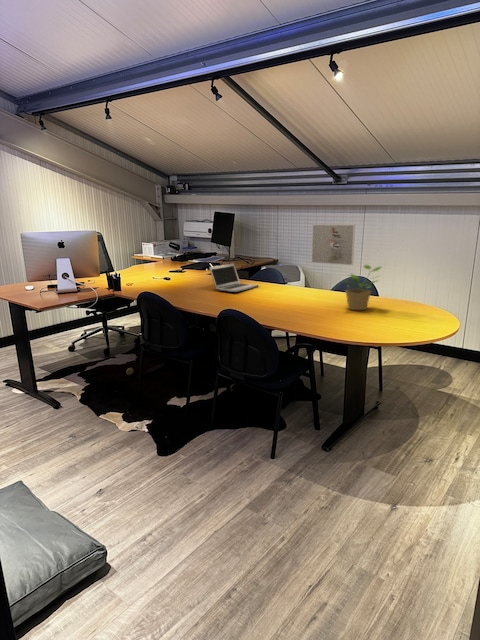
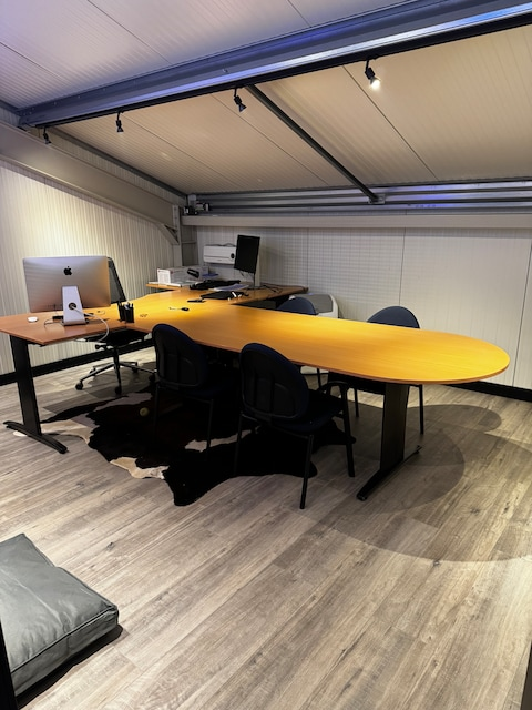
- laptop (234, 277)
- potted plant (359, 289)
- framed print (332, 244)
